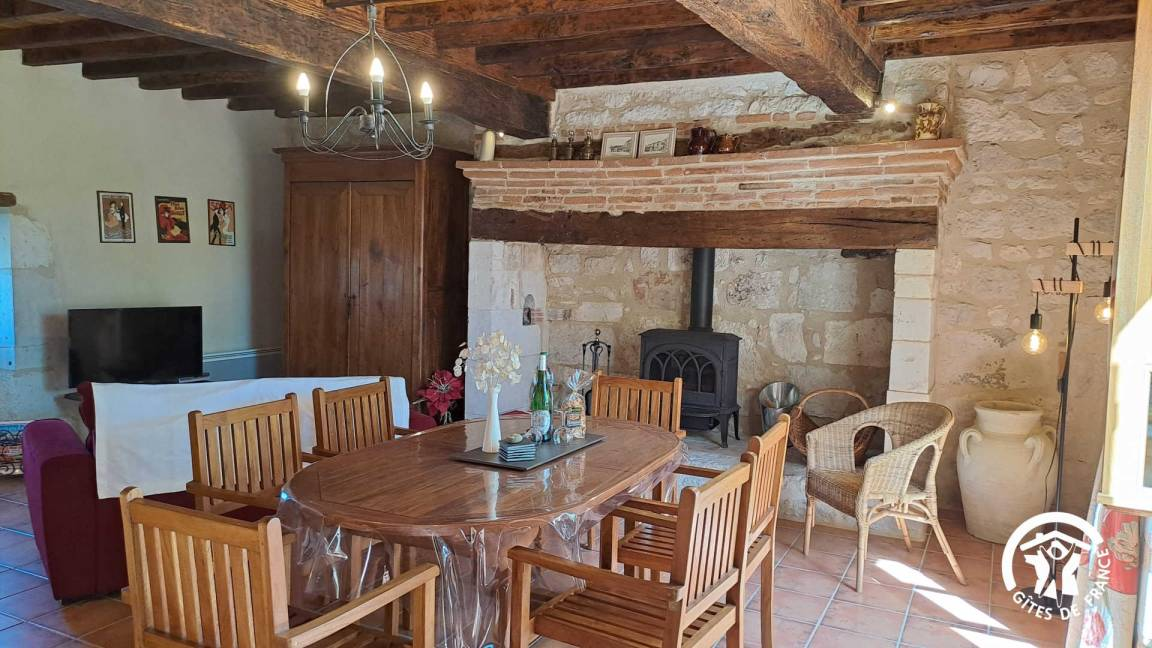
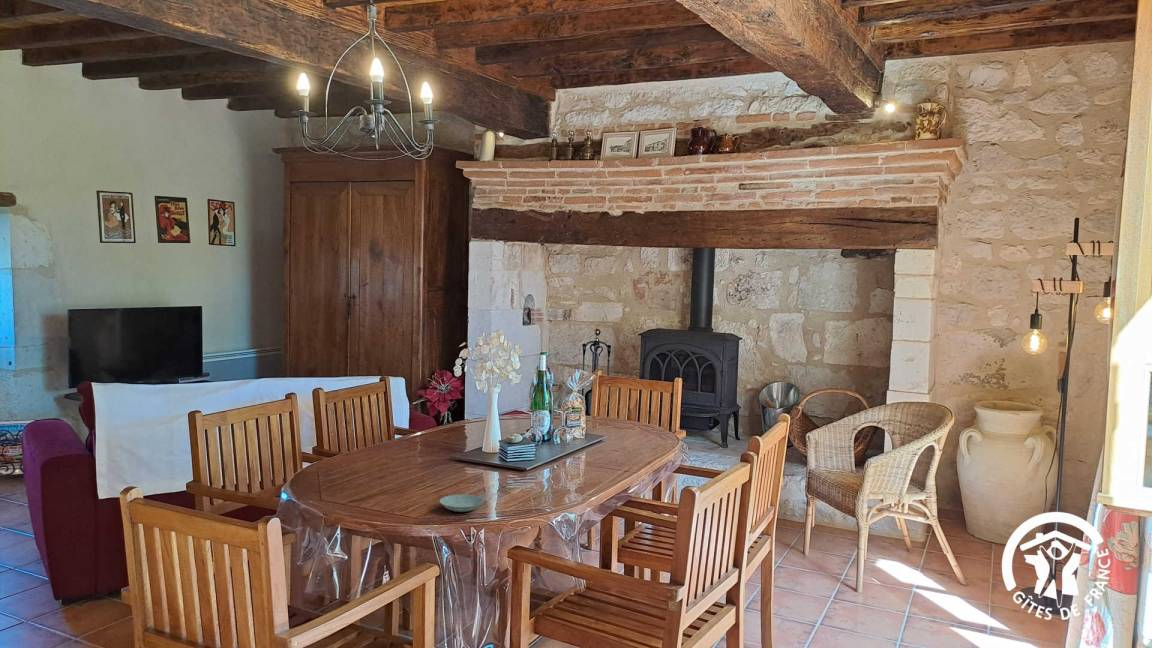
+ saucer (461, 504)
